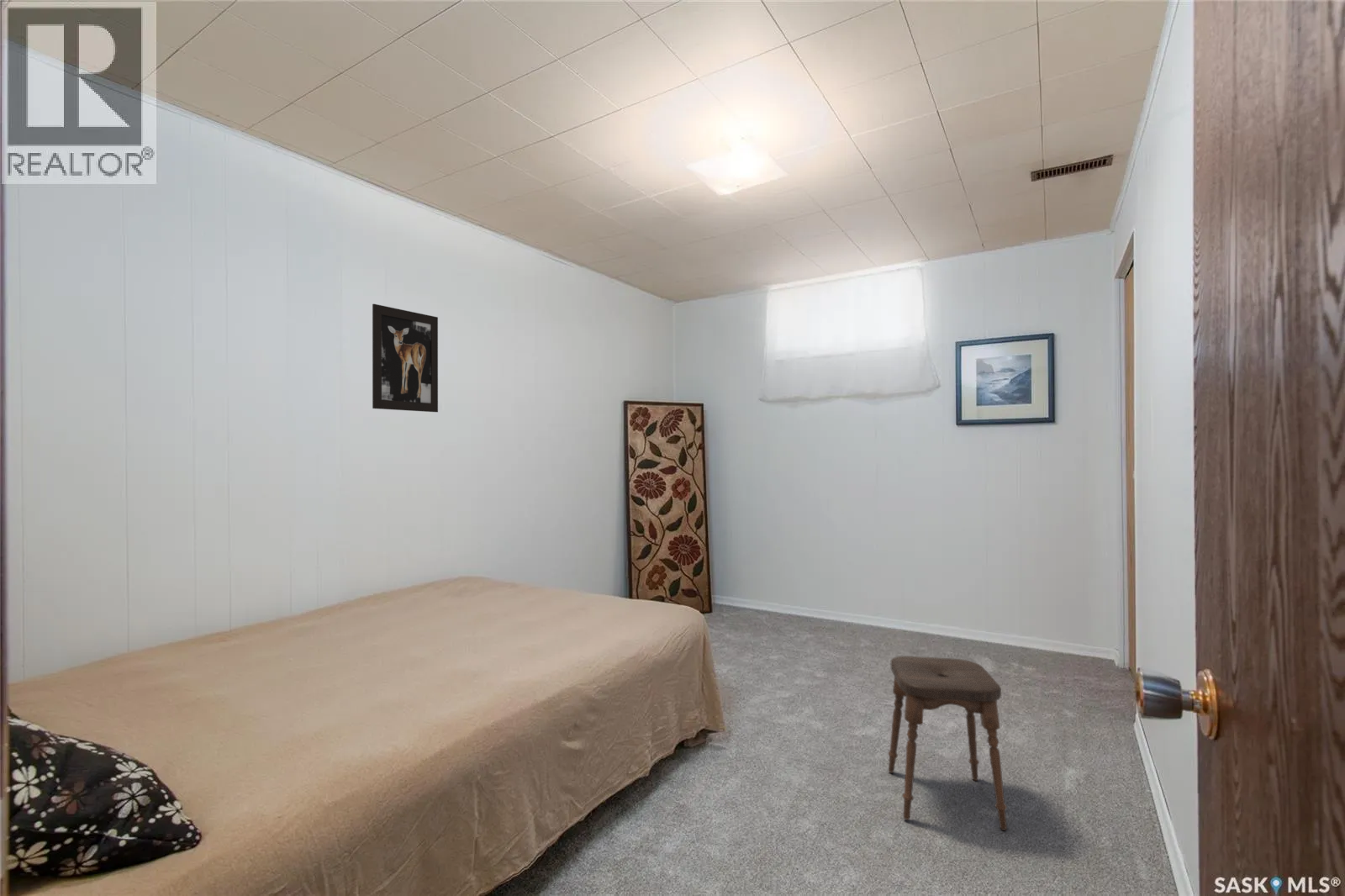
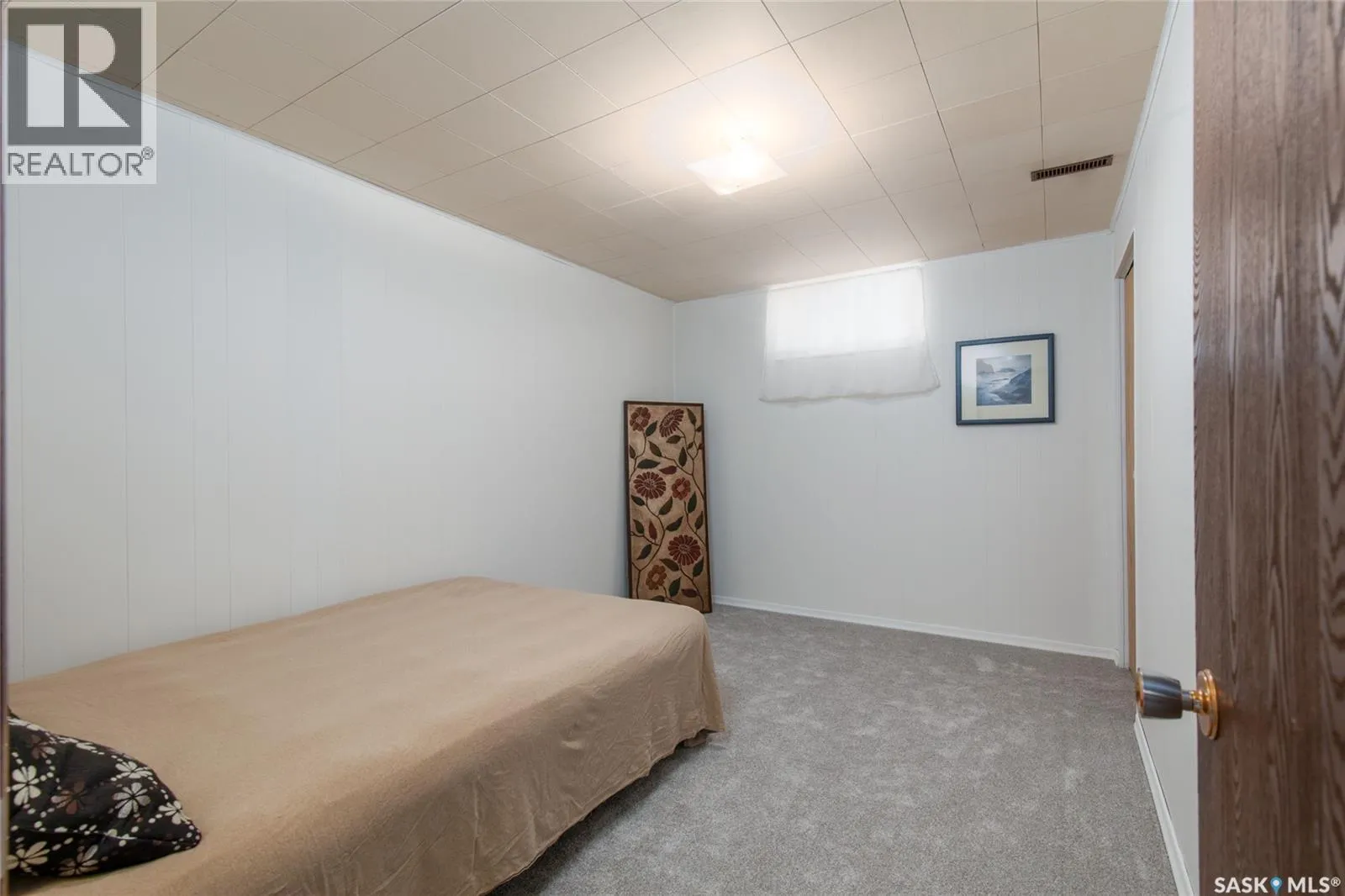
- stool (922, 723)
- wall art (406, 361)
